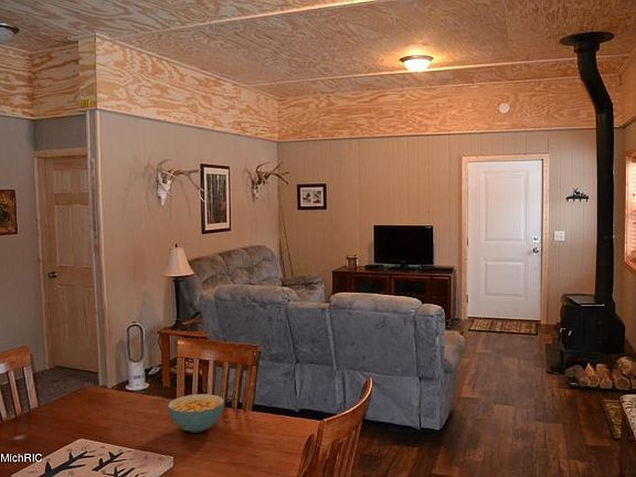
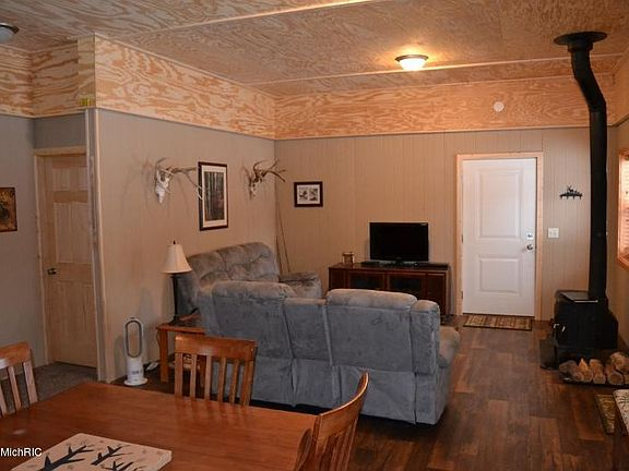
- cereal bowl (197, 415)
